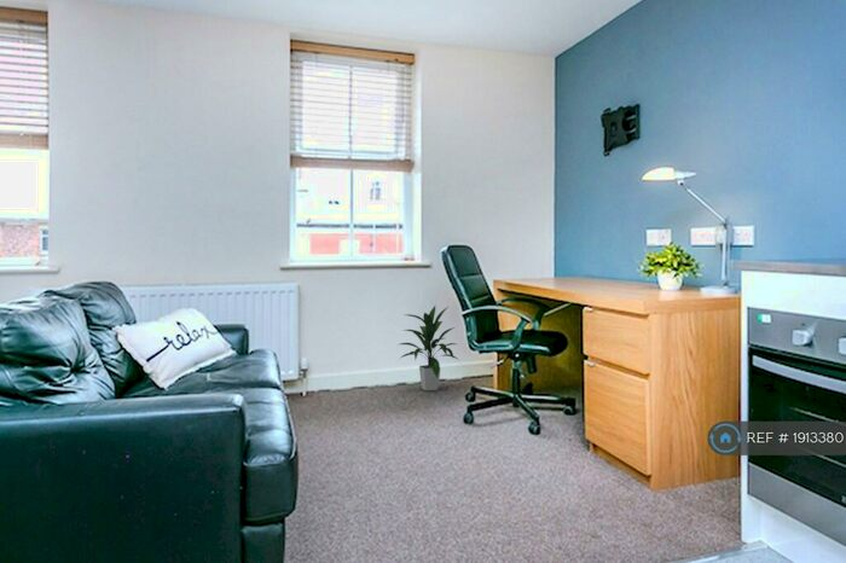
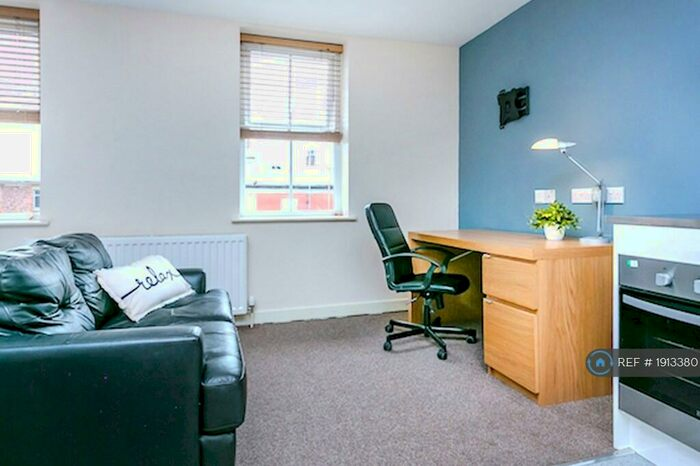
- indoor plant (429, 347)
